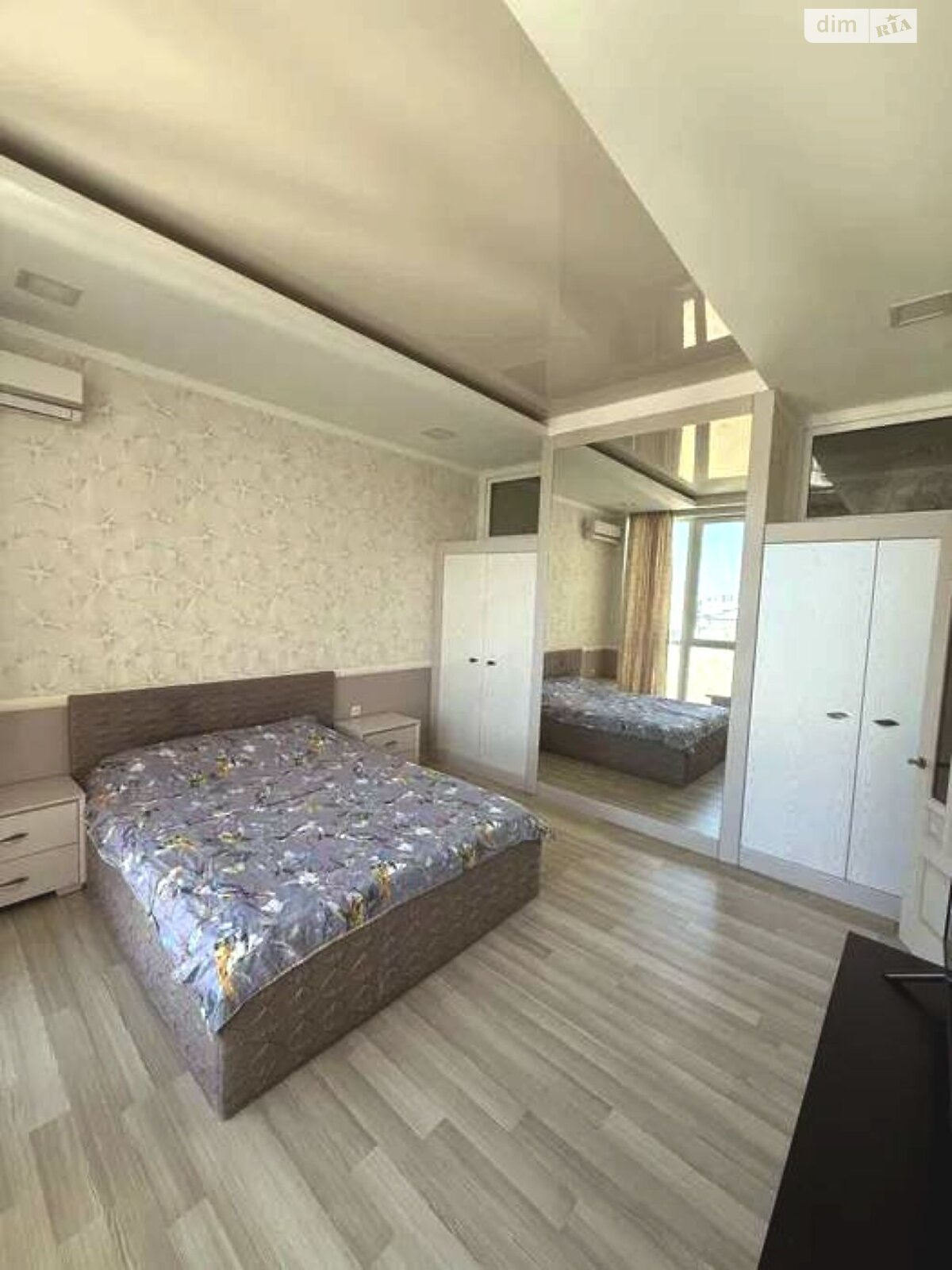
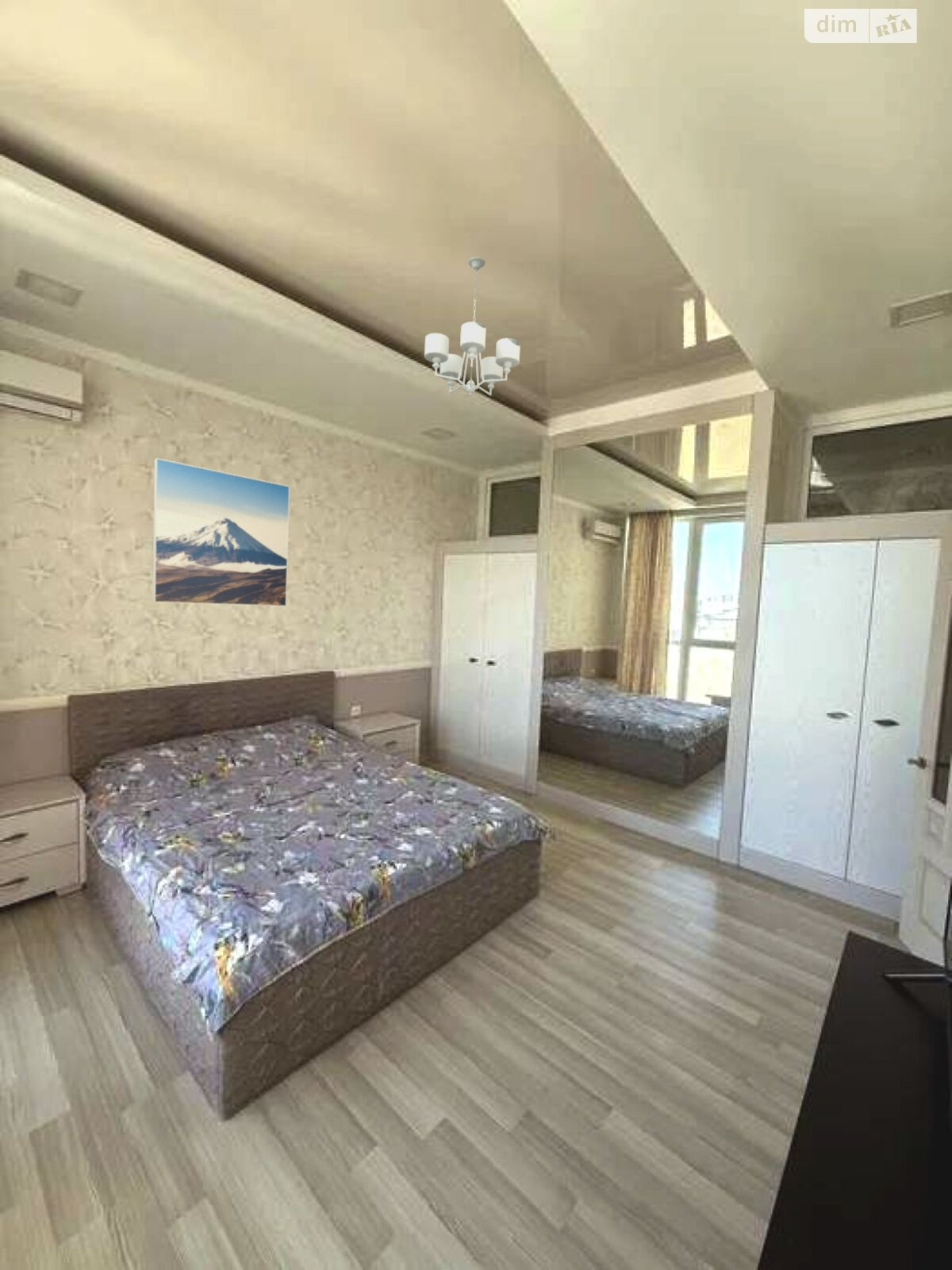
+ chandelier (473, 327)
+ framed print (226, 539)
